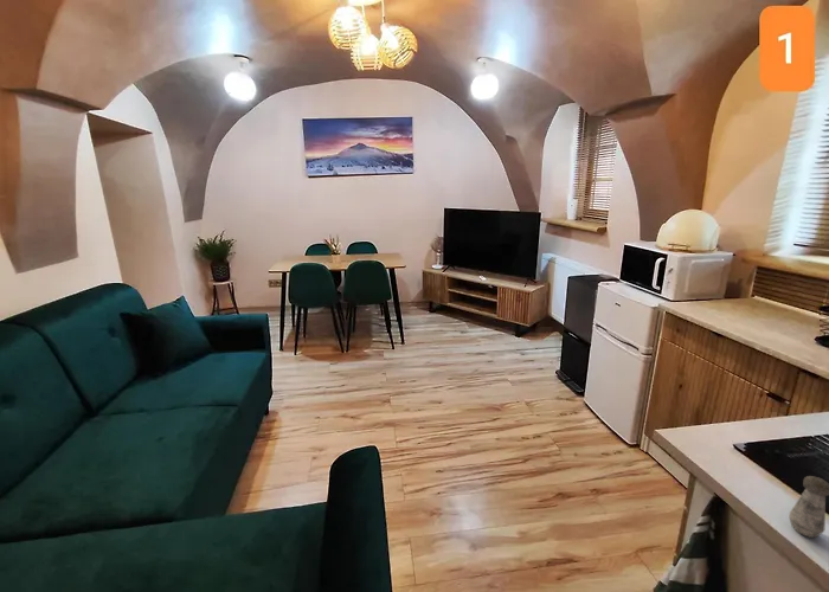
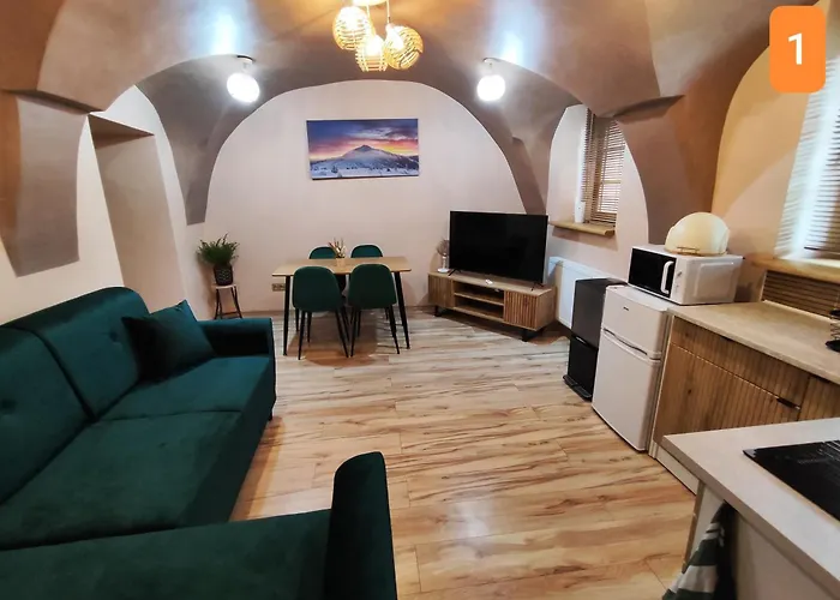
- salt shaker (810, 506)
